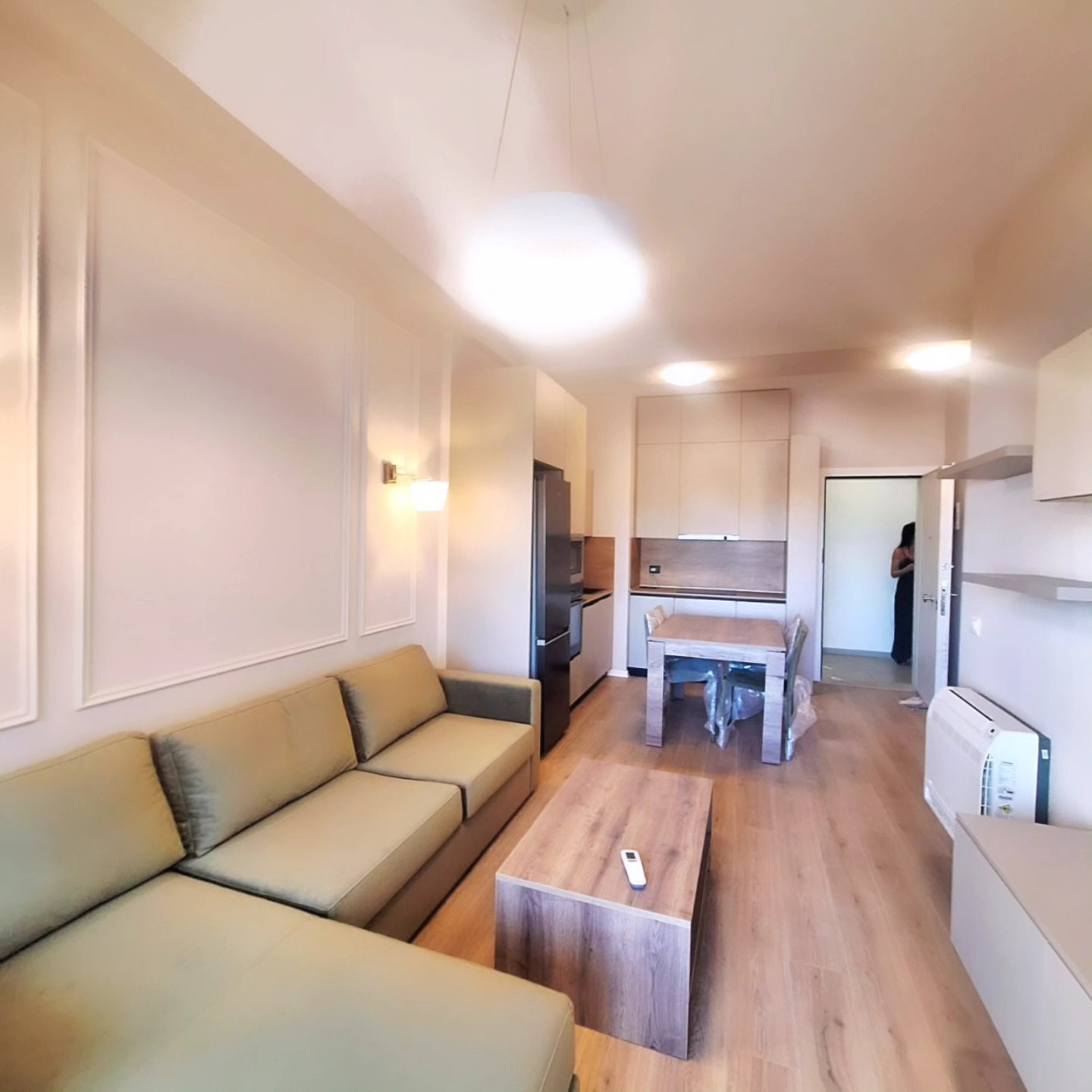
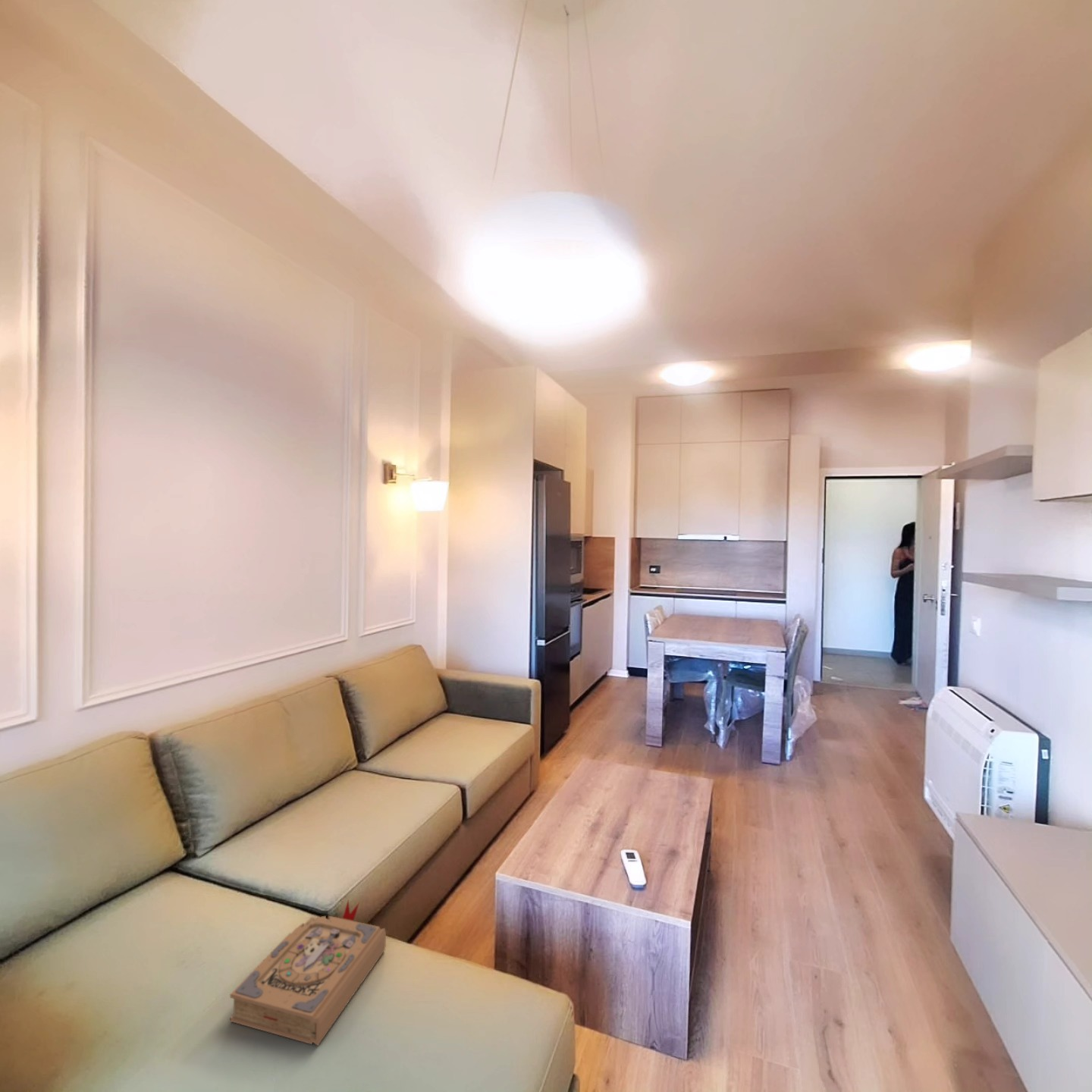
+ book (319, 959)
